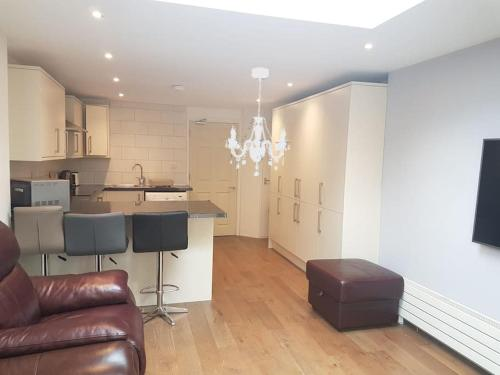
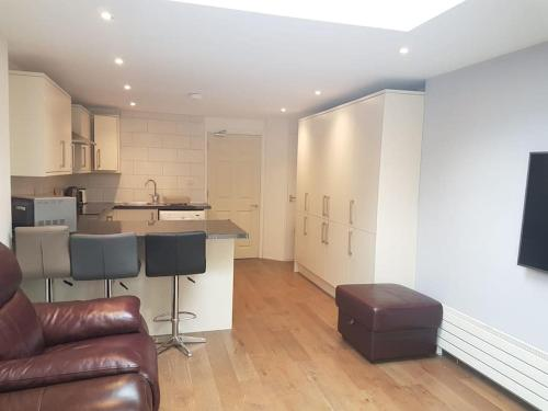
- chandelier (258, 123)
